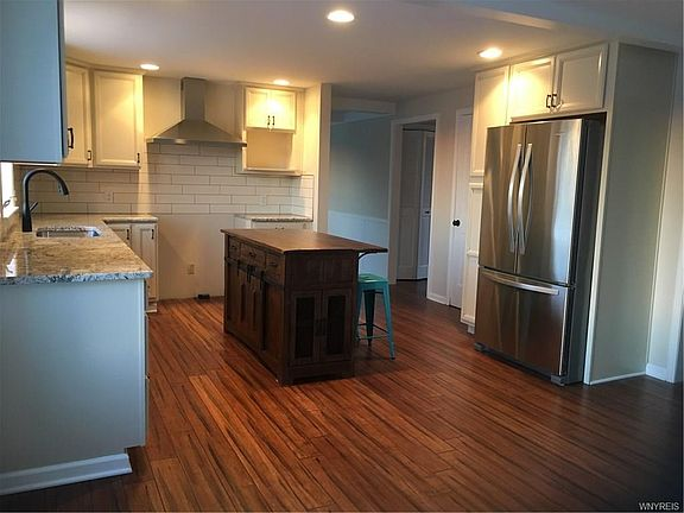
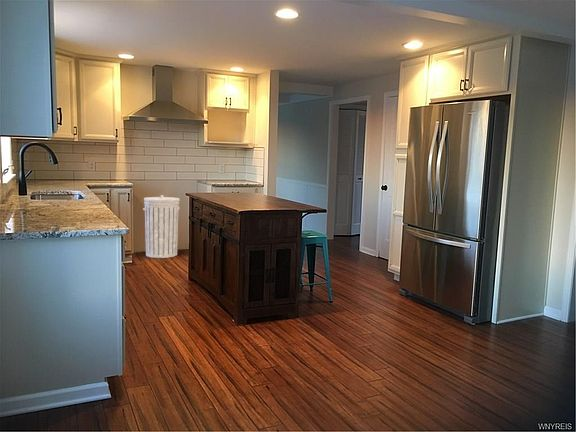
+ trash can (161, 225)
